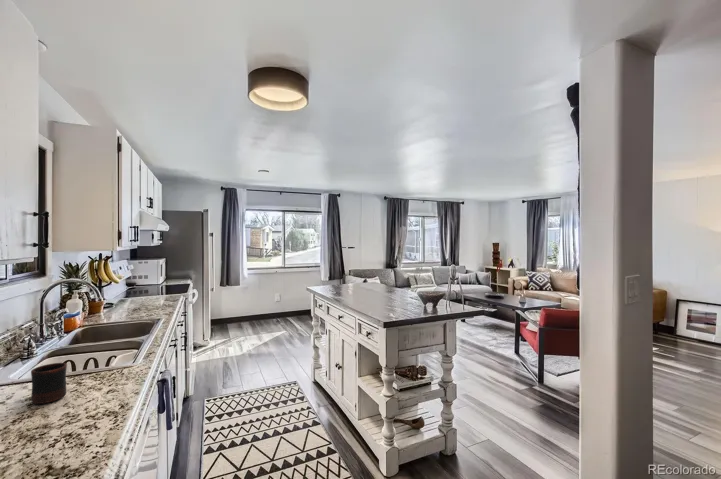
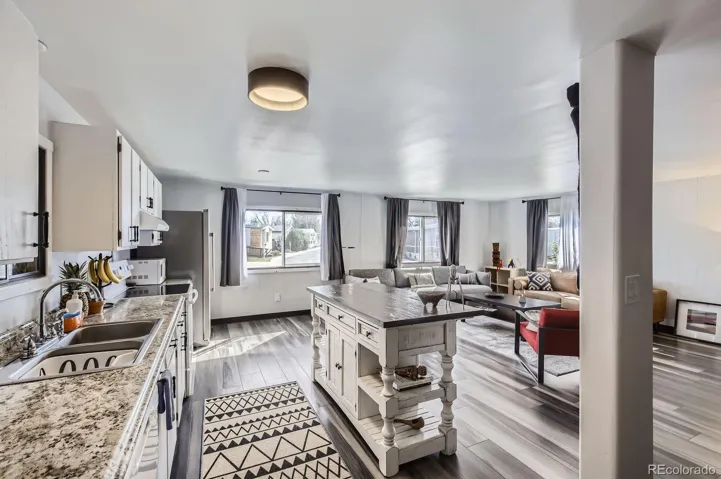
- mug (46, 381)
